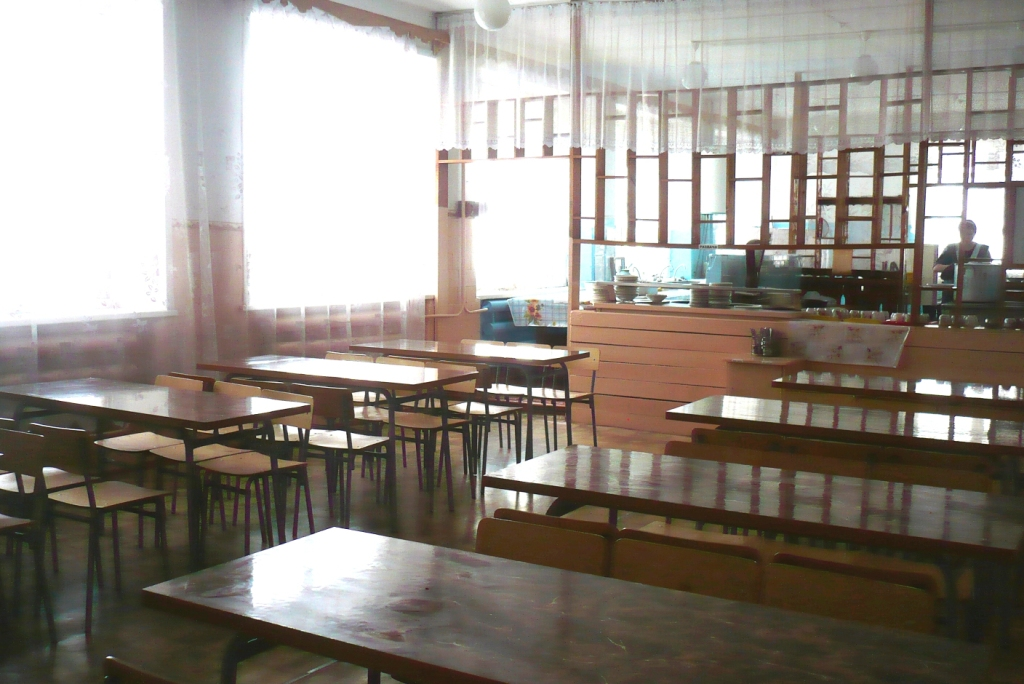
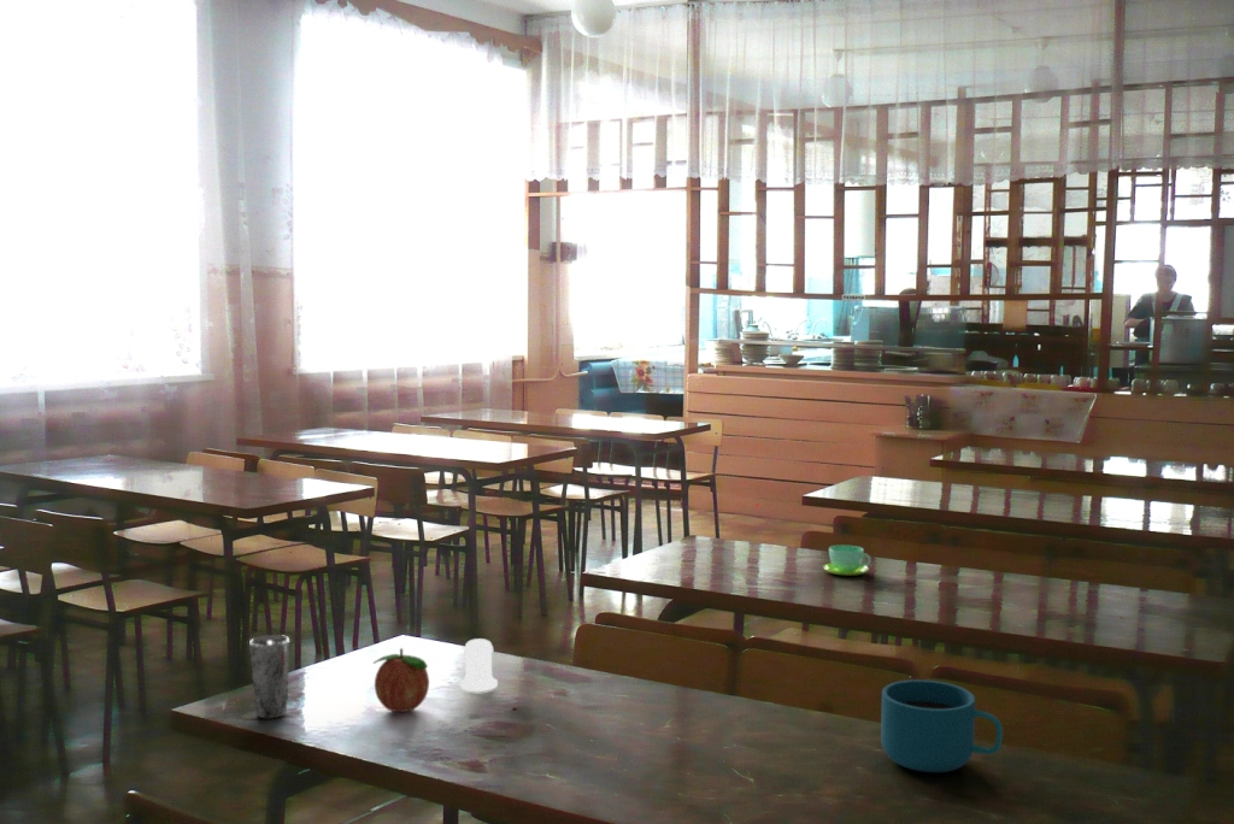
+ salt shaker (478, 663)
+ cup (941, 730)
+ fruit (402, 678)
+ cup (846, 560)
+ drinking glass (270, 677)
